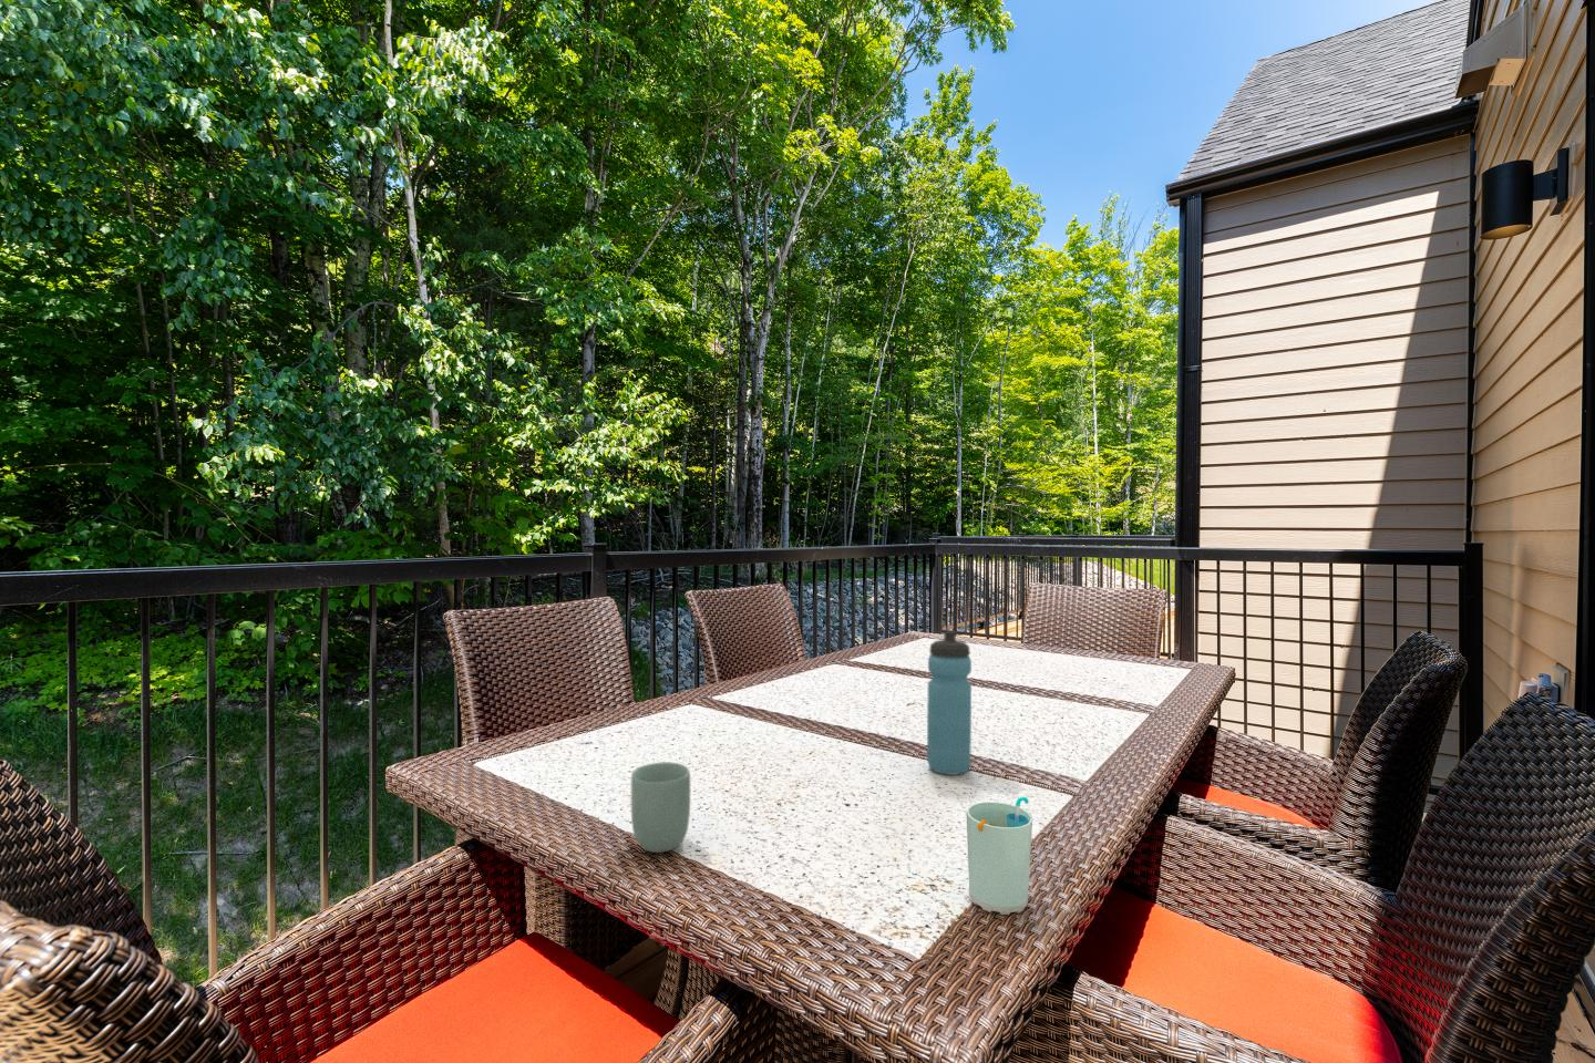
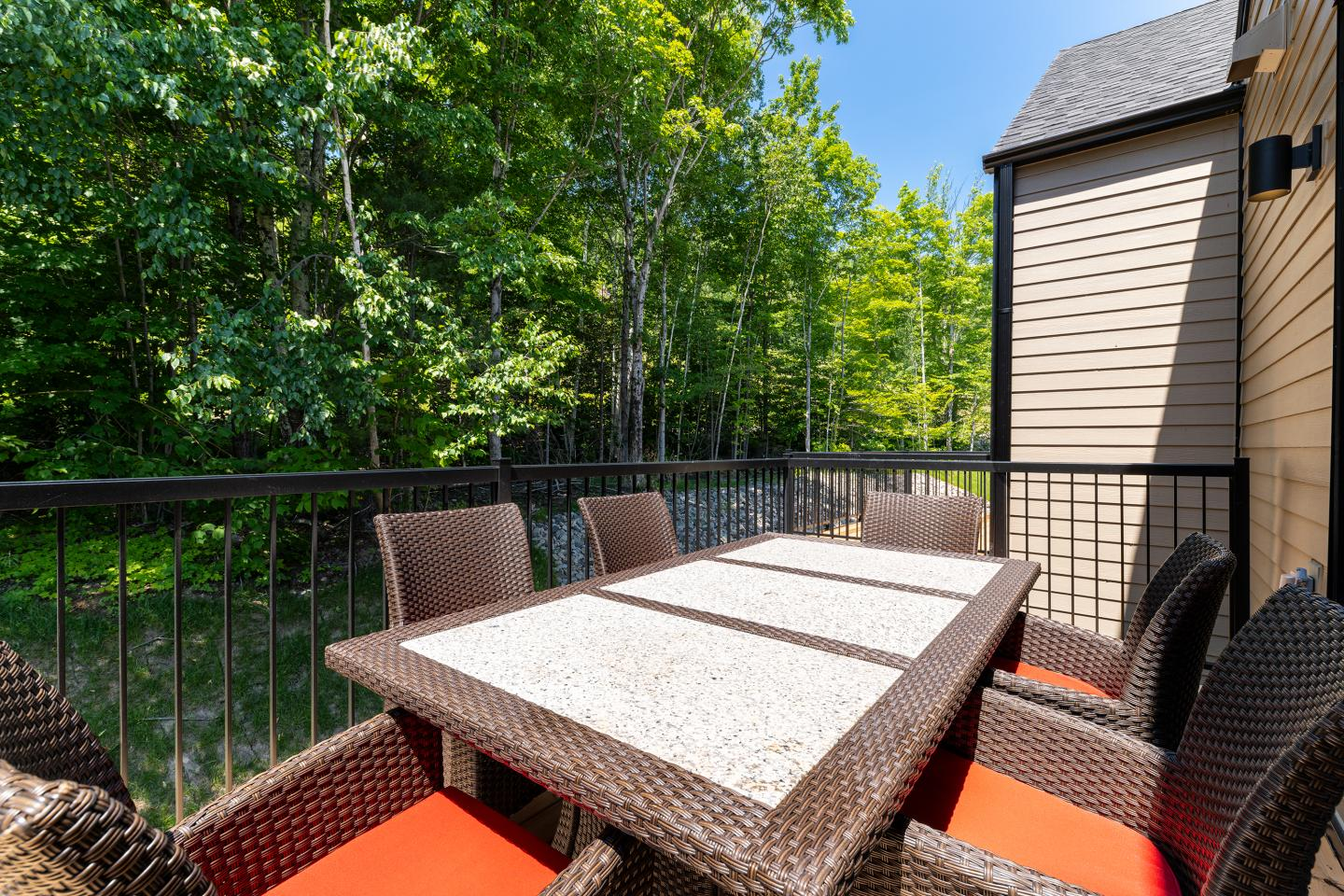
- cup (997, 848)
- cup (660, 808)
- water bottle (949, 700)
